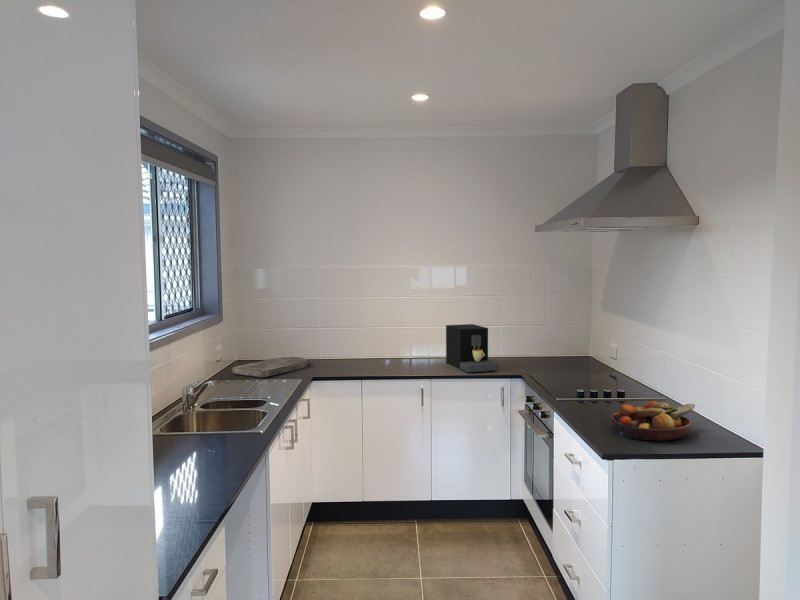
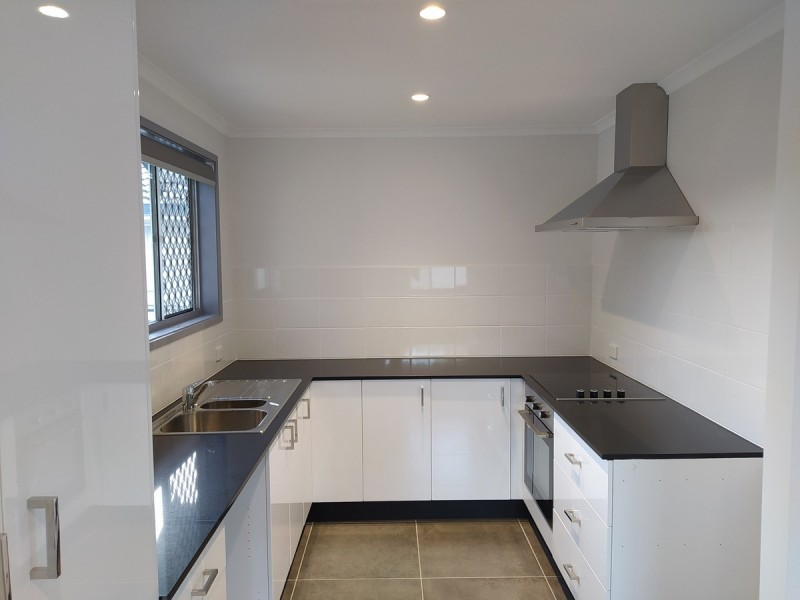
- fruit bowl (650, 416)
- coffee maker (470, 347)
- cutting board (275, 366)
